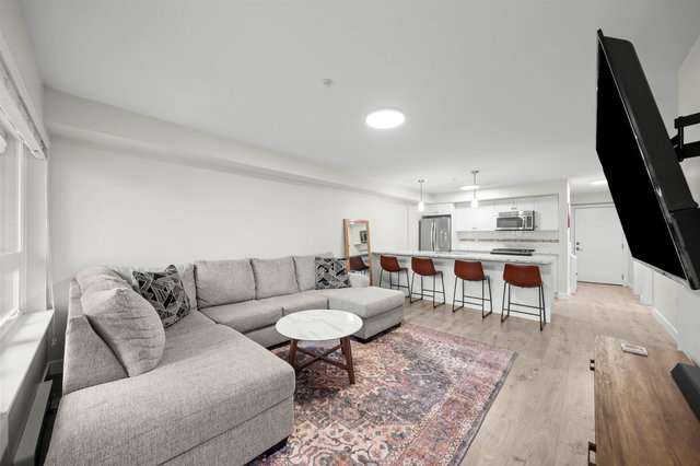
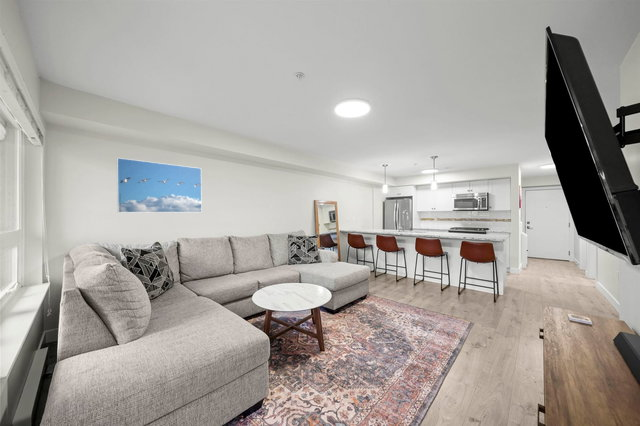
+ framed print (163, 188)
